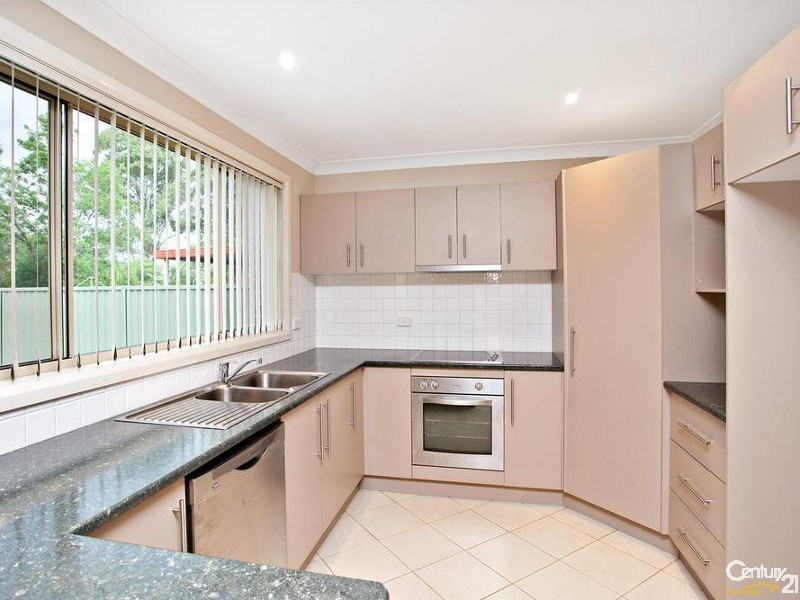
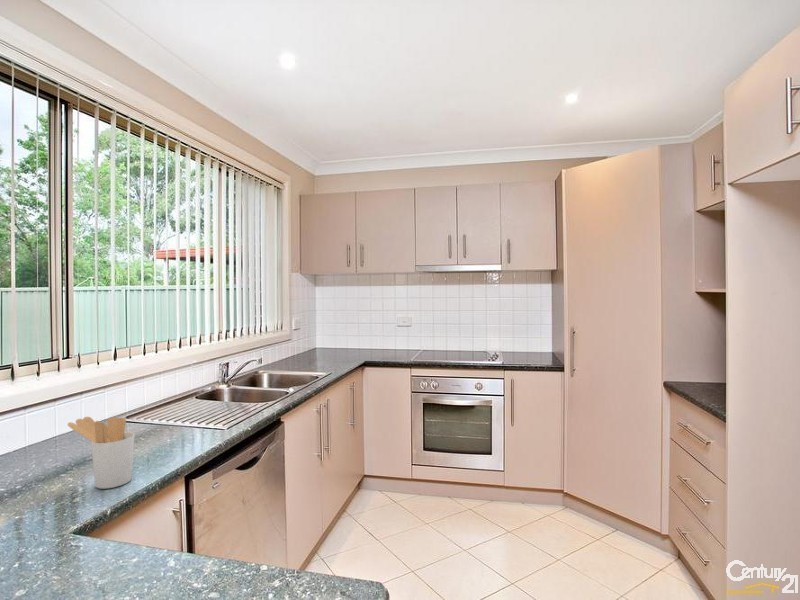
+ utensil holder (103, 449)
